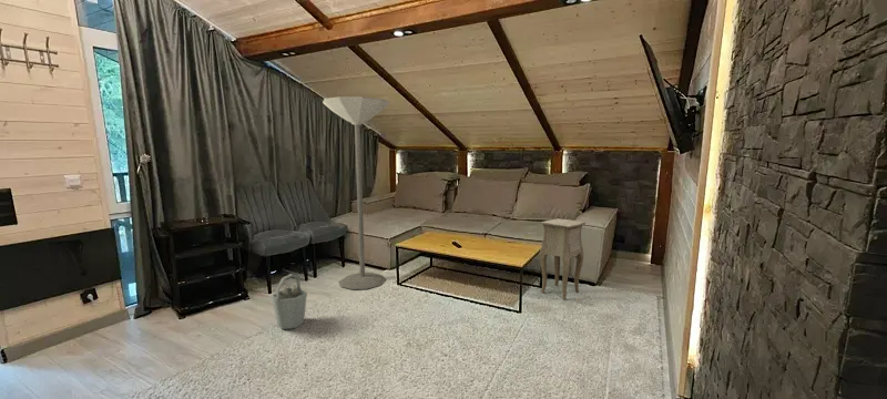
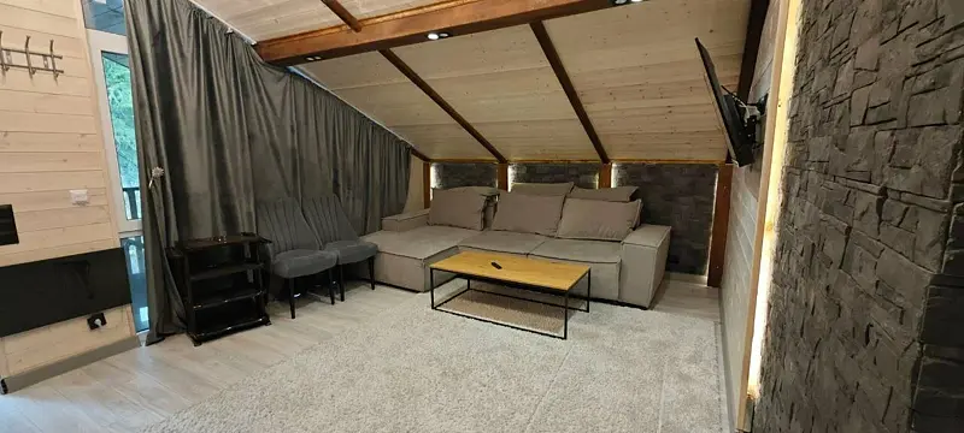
- floor lamp (359, 194)
- bucket (289, 299)
- side table (561, 256)
